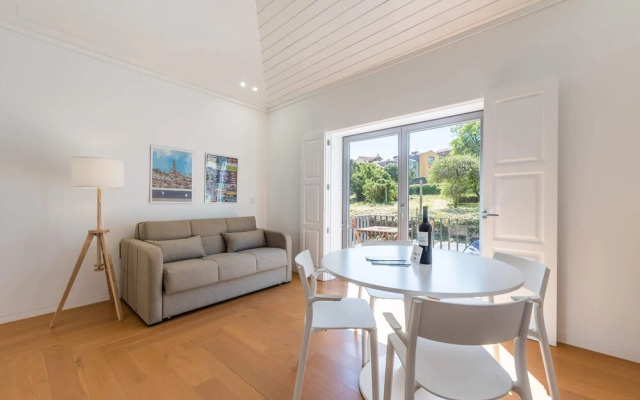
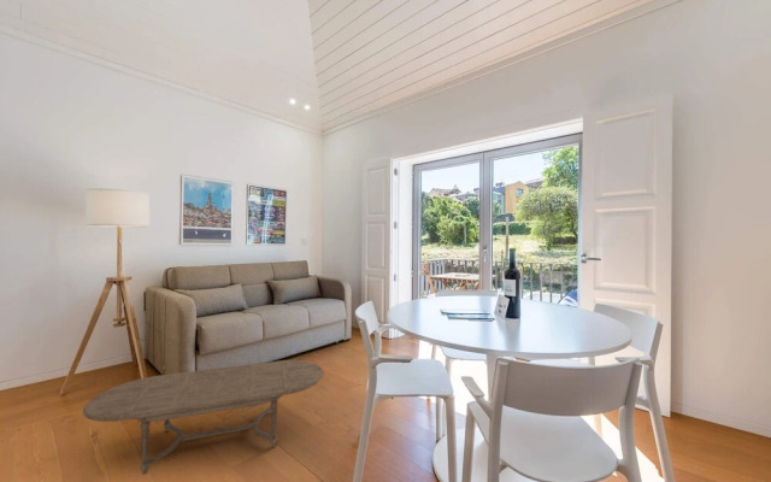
+ coffee table (218, 410)
